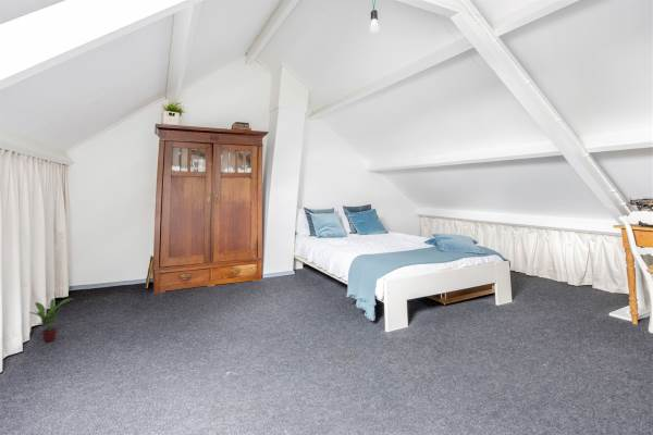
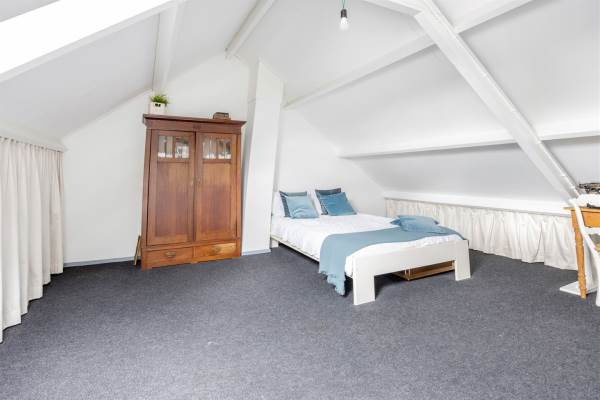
- potted plant (52, 321)
